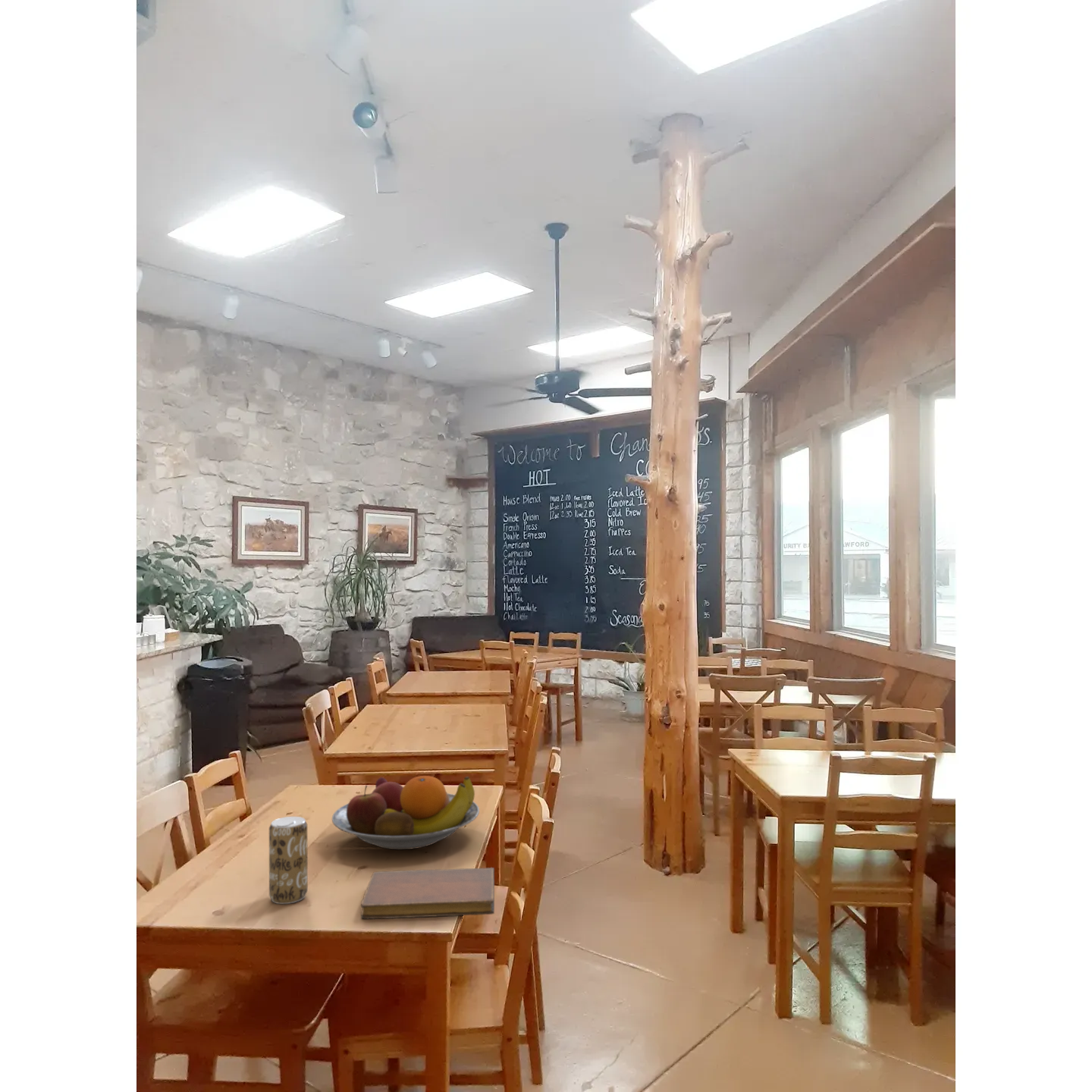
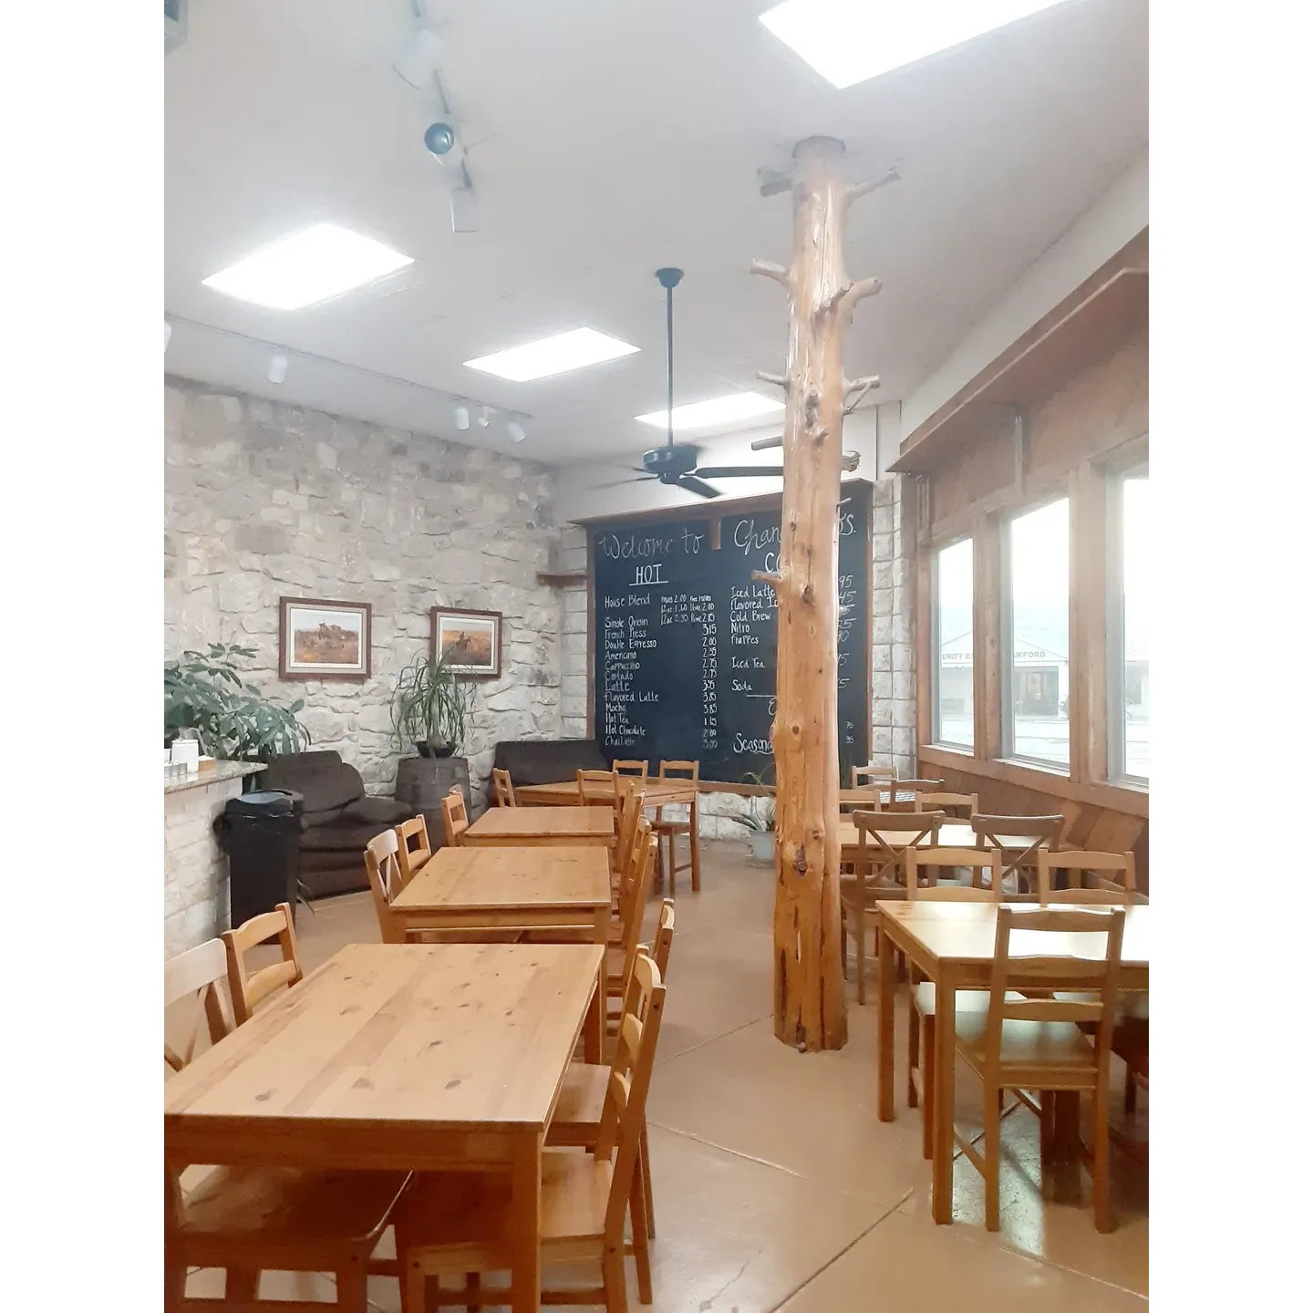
- notebook (431, 891)
- fruit bowl (406, 806)
- beverage can (288, 858)
